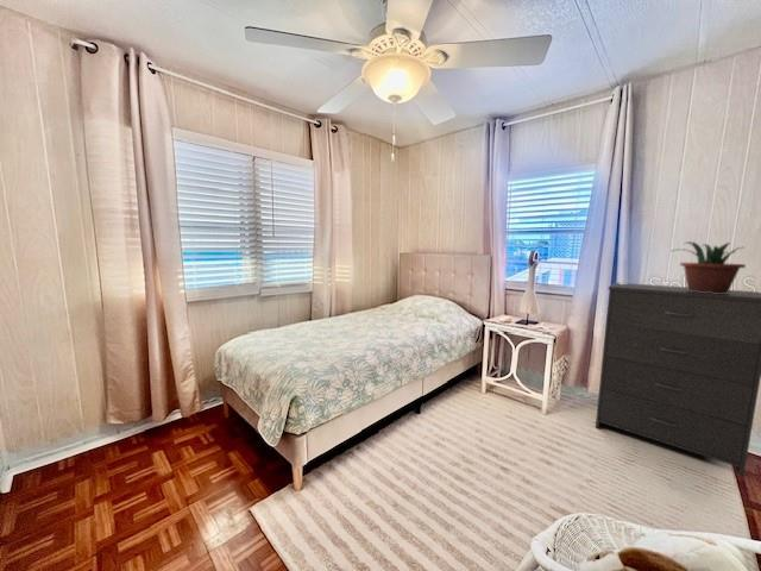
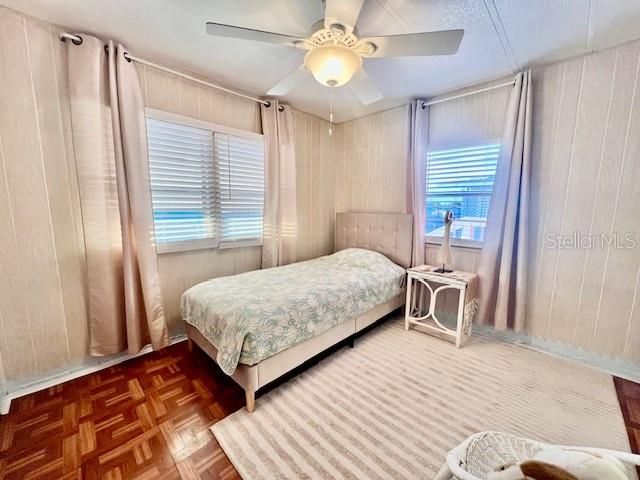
- dresser (669, 365)
- potted plant (703, 266)
